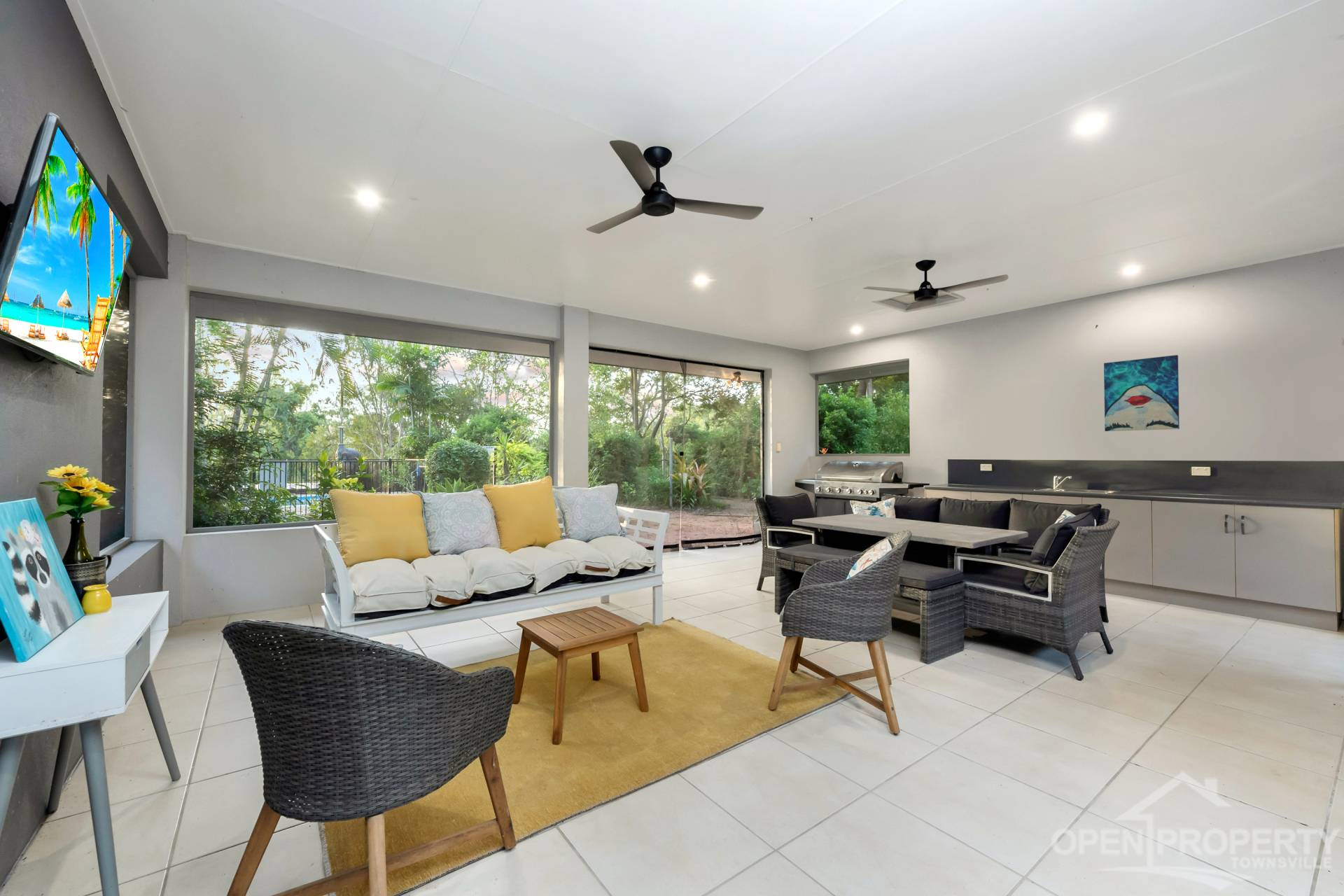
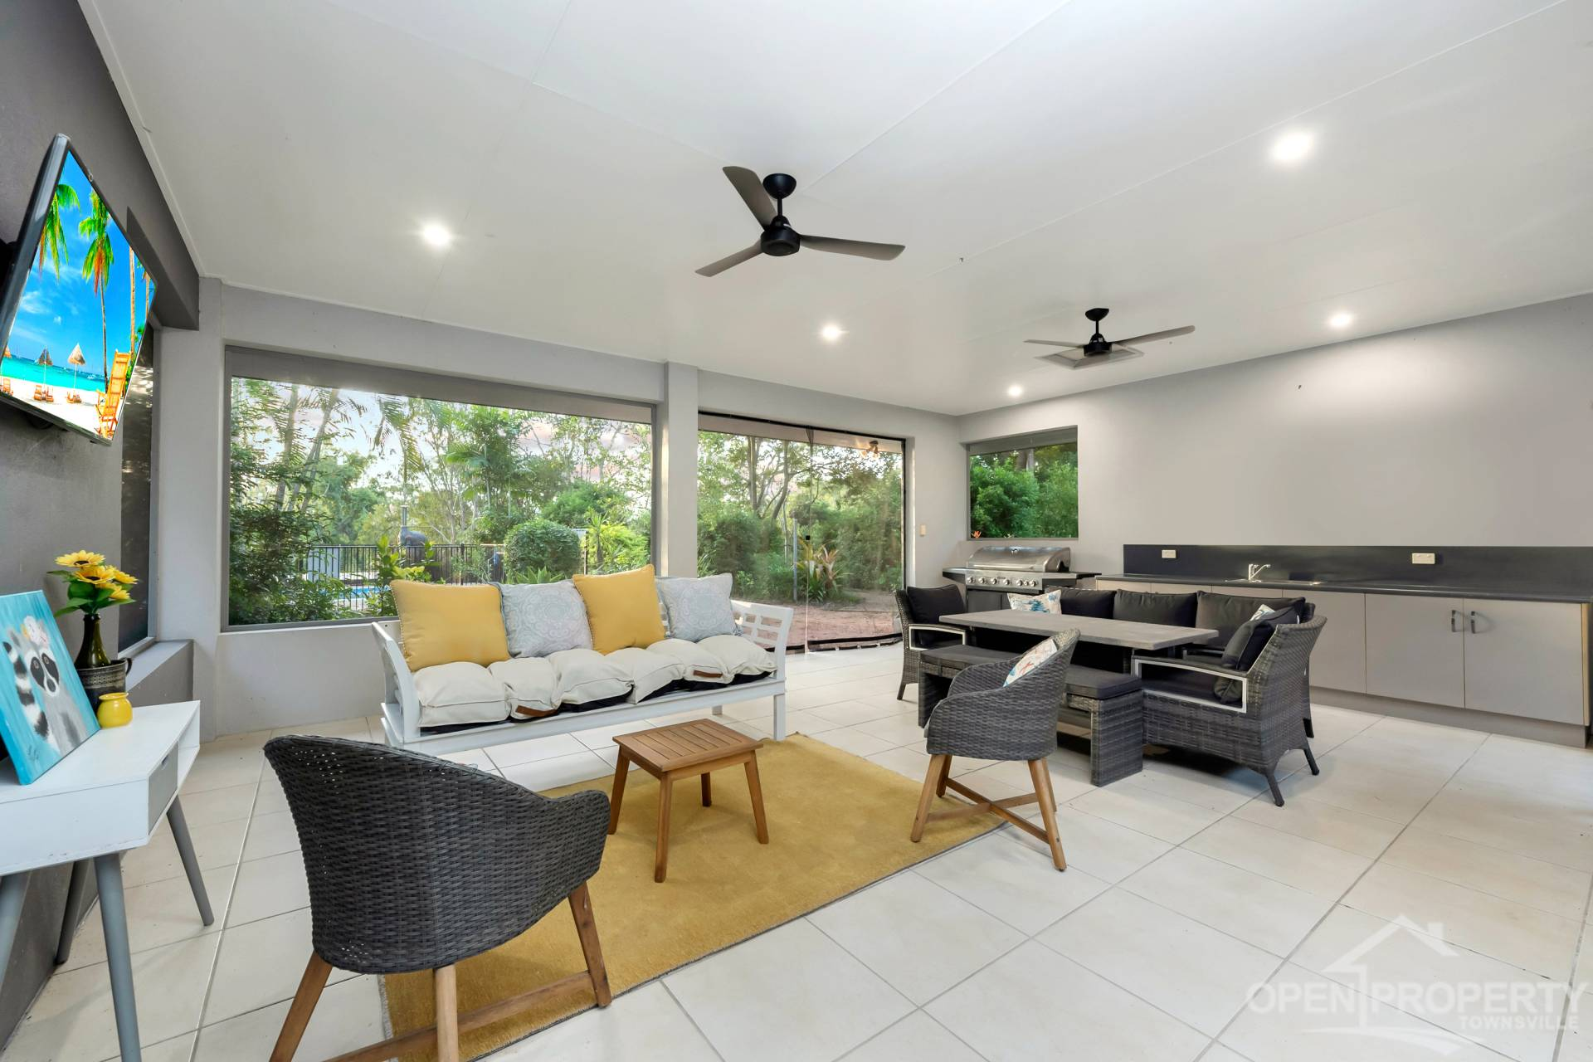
- wall art (1140, 394)
